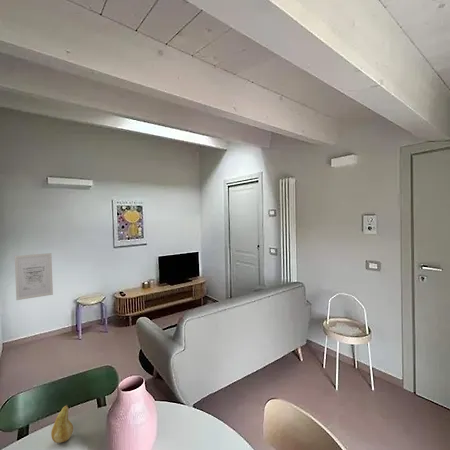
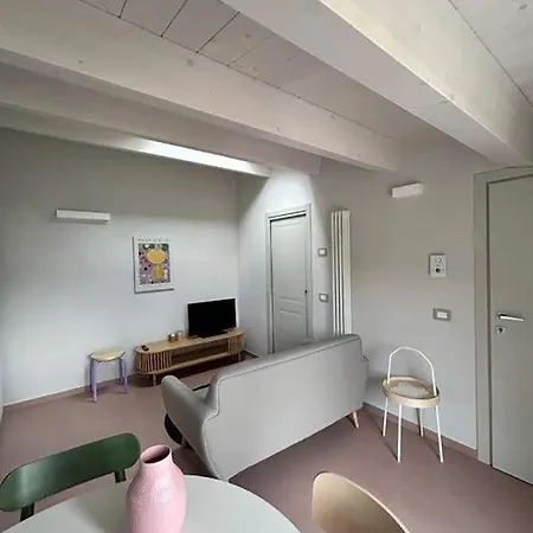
- fruit (61, 423)
- wall art (34, 275)
